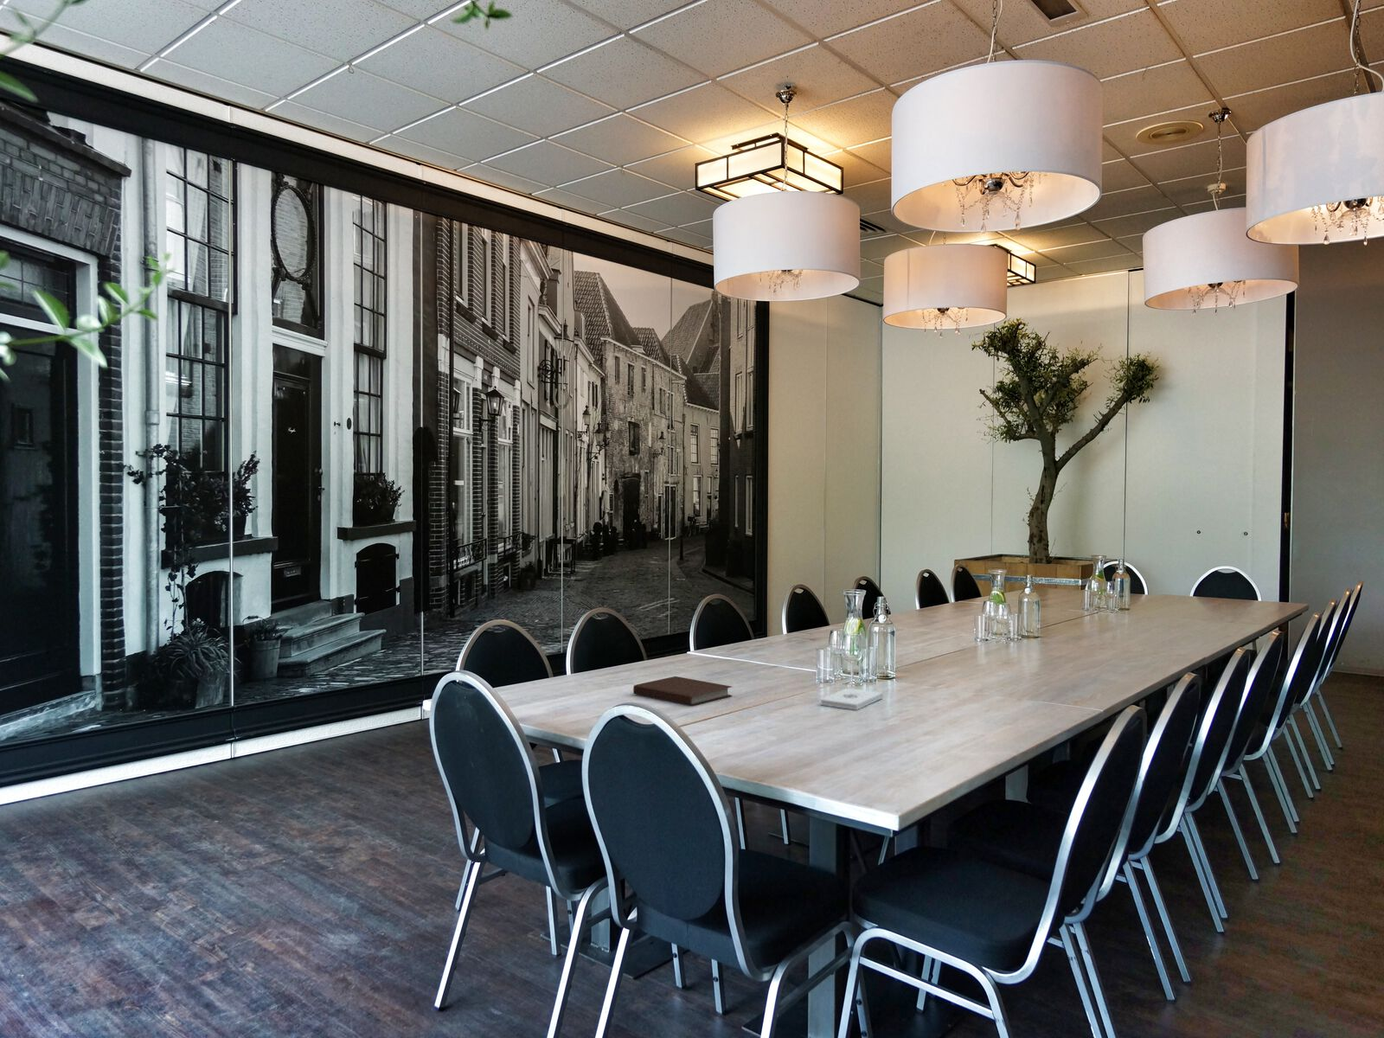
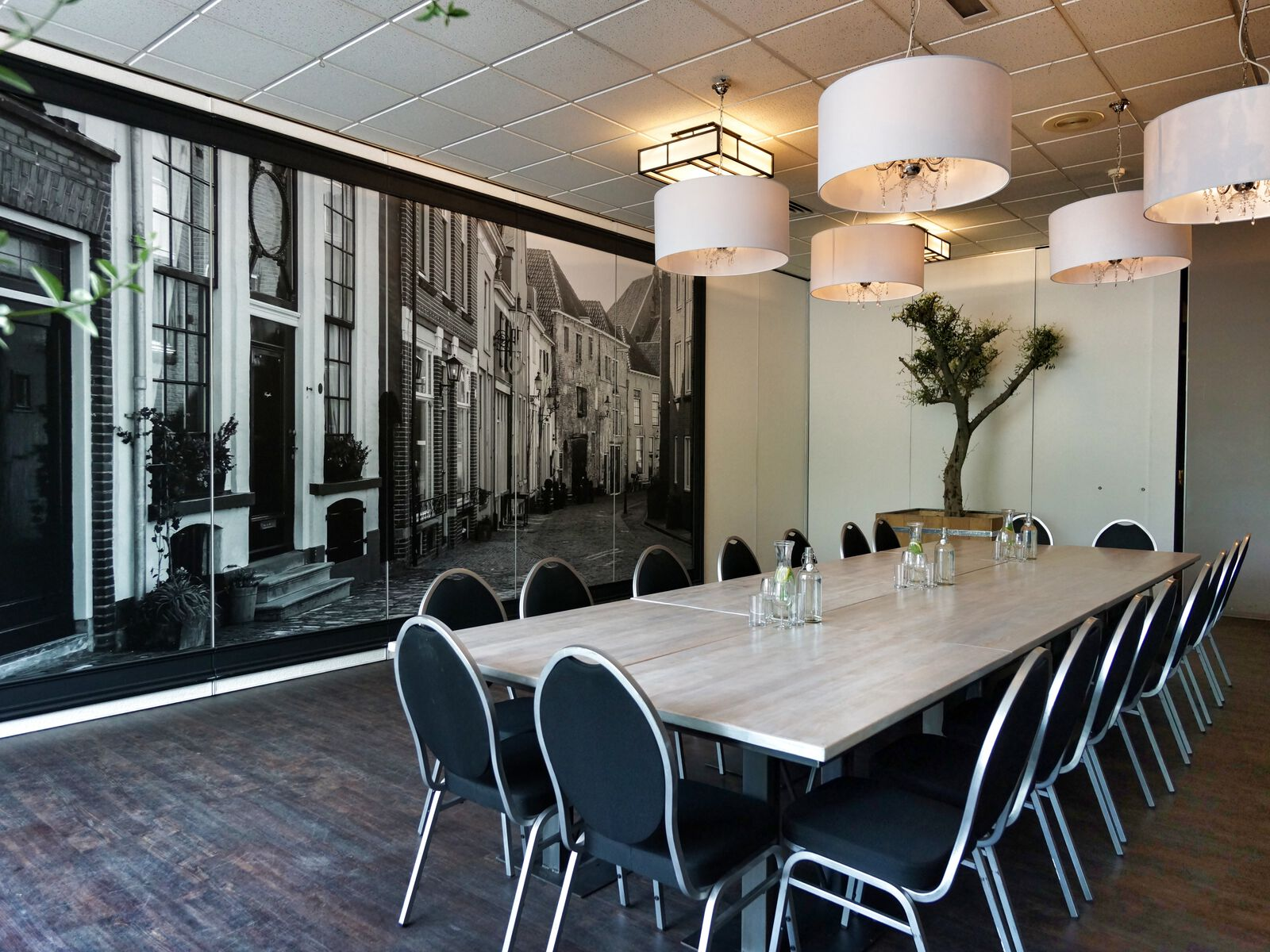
- notepad (851, 698)
- notebook (682, 690)
